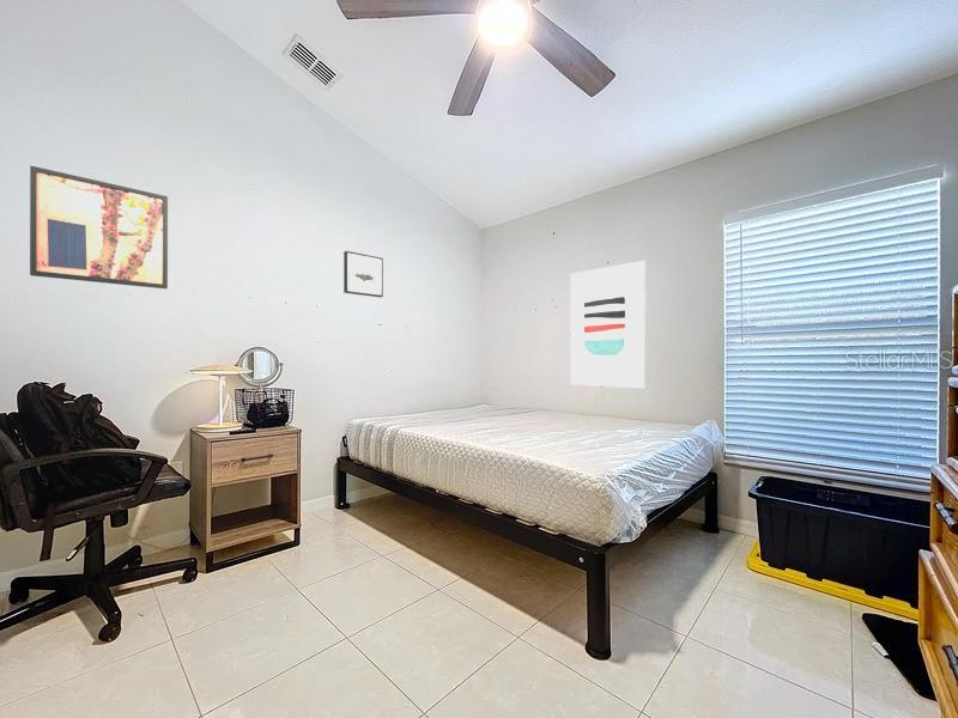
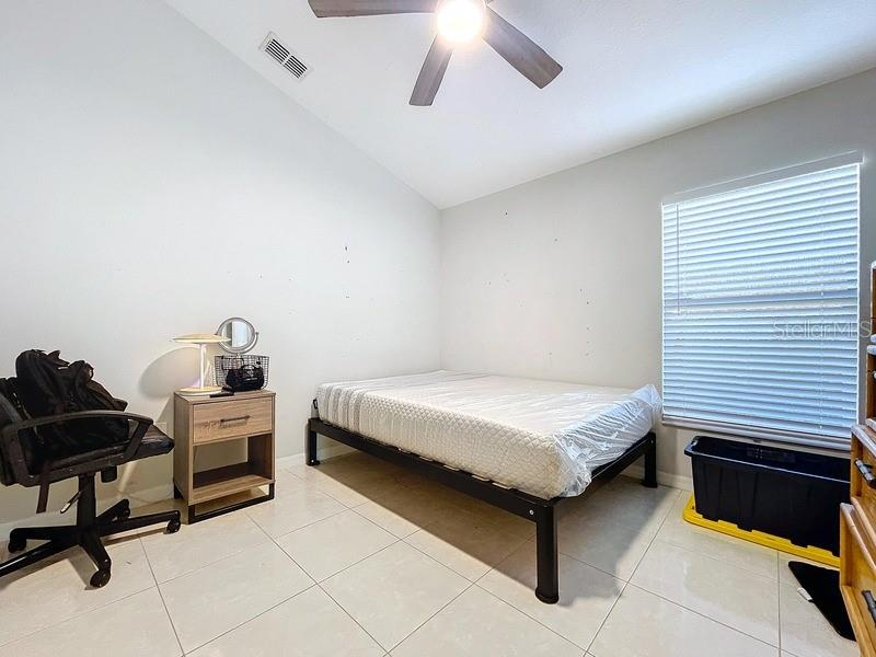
- wall art (104, 232)
- wall art (364, 274)
- wall art (606, 327)
